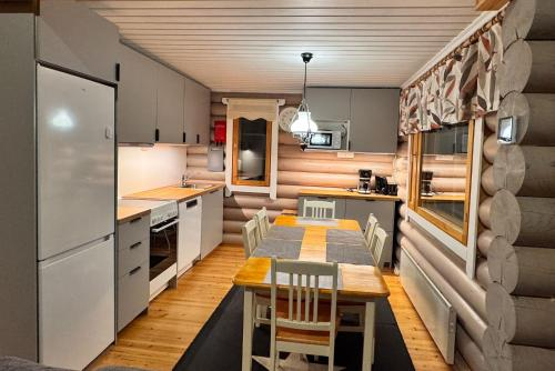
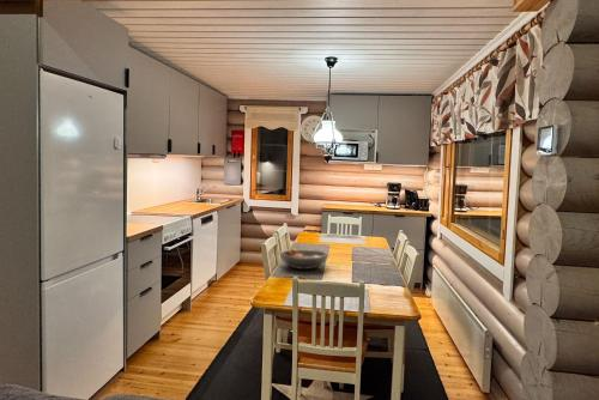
+ fruit bowl (303, 257)
